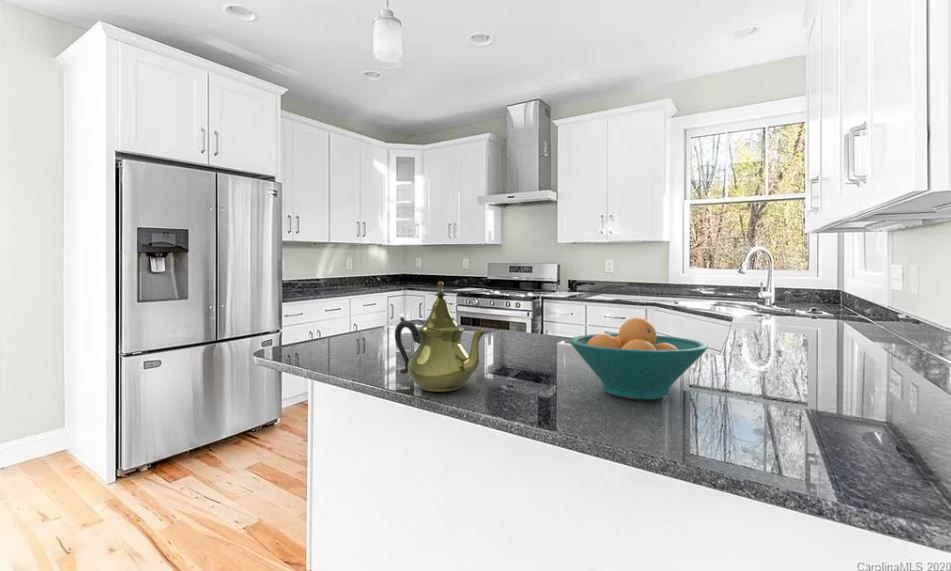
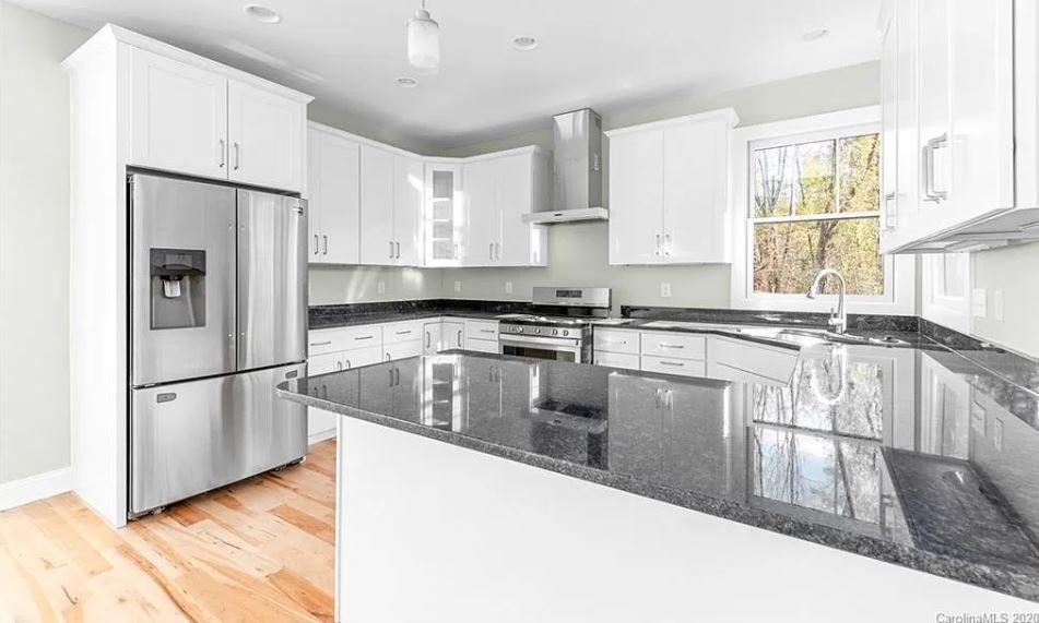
- fruit bowl (635, 355)
- teapot (438, 334)
